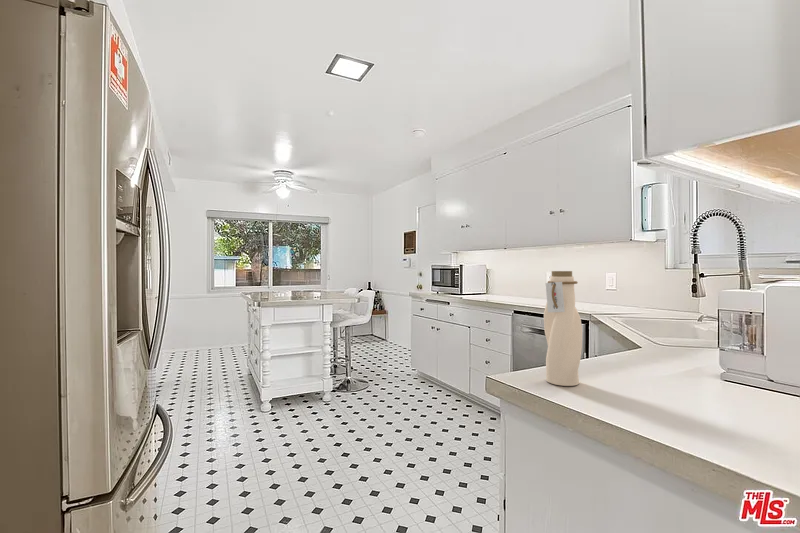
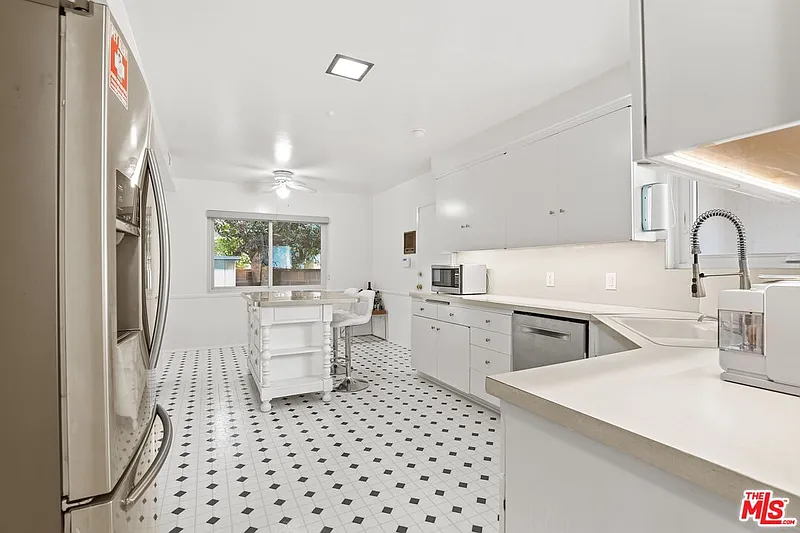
- water bottle (562, 326)
